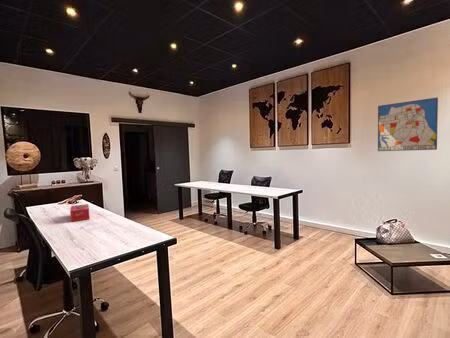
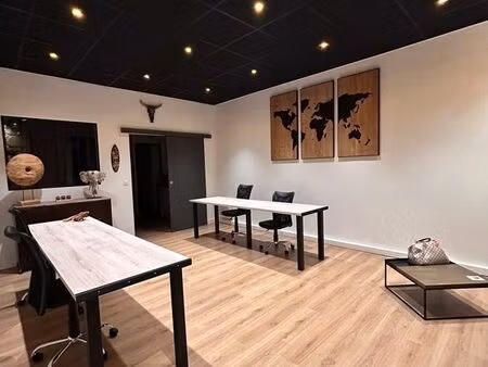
- tissue box (80, 212)
- wall art (405, 126)
